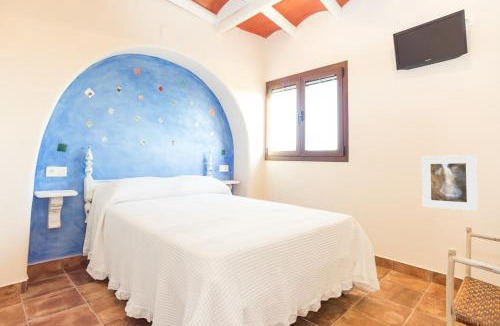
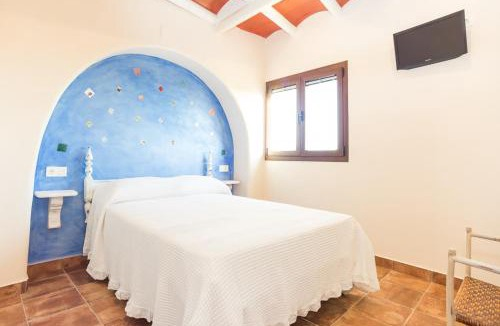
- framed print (448, 182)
